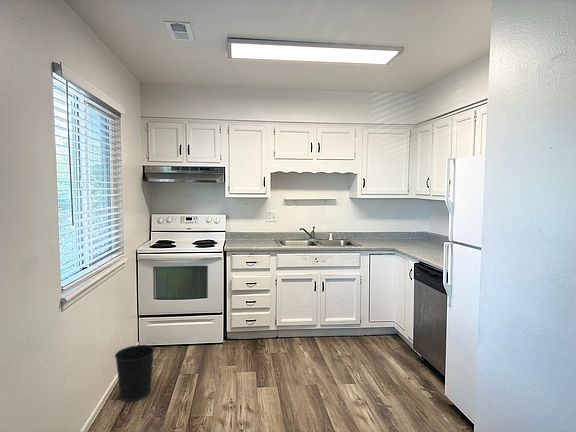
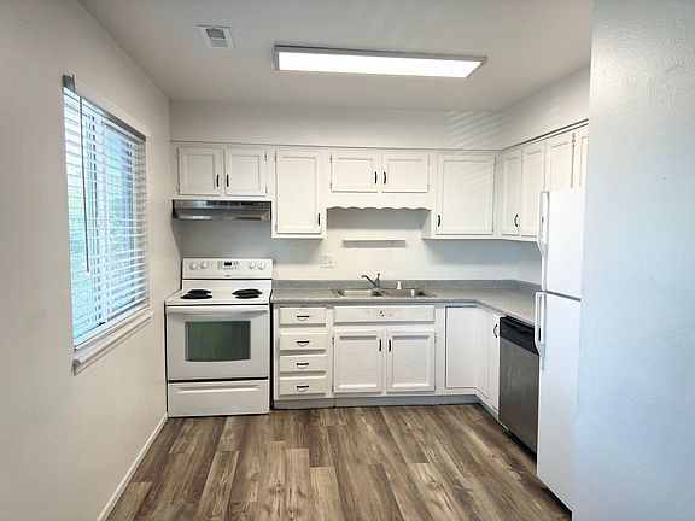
- wastebasket (135, 373)
